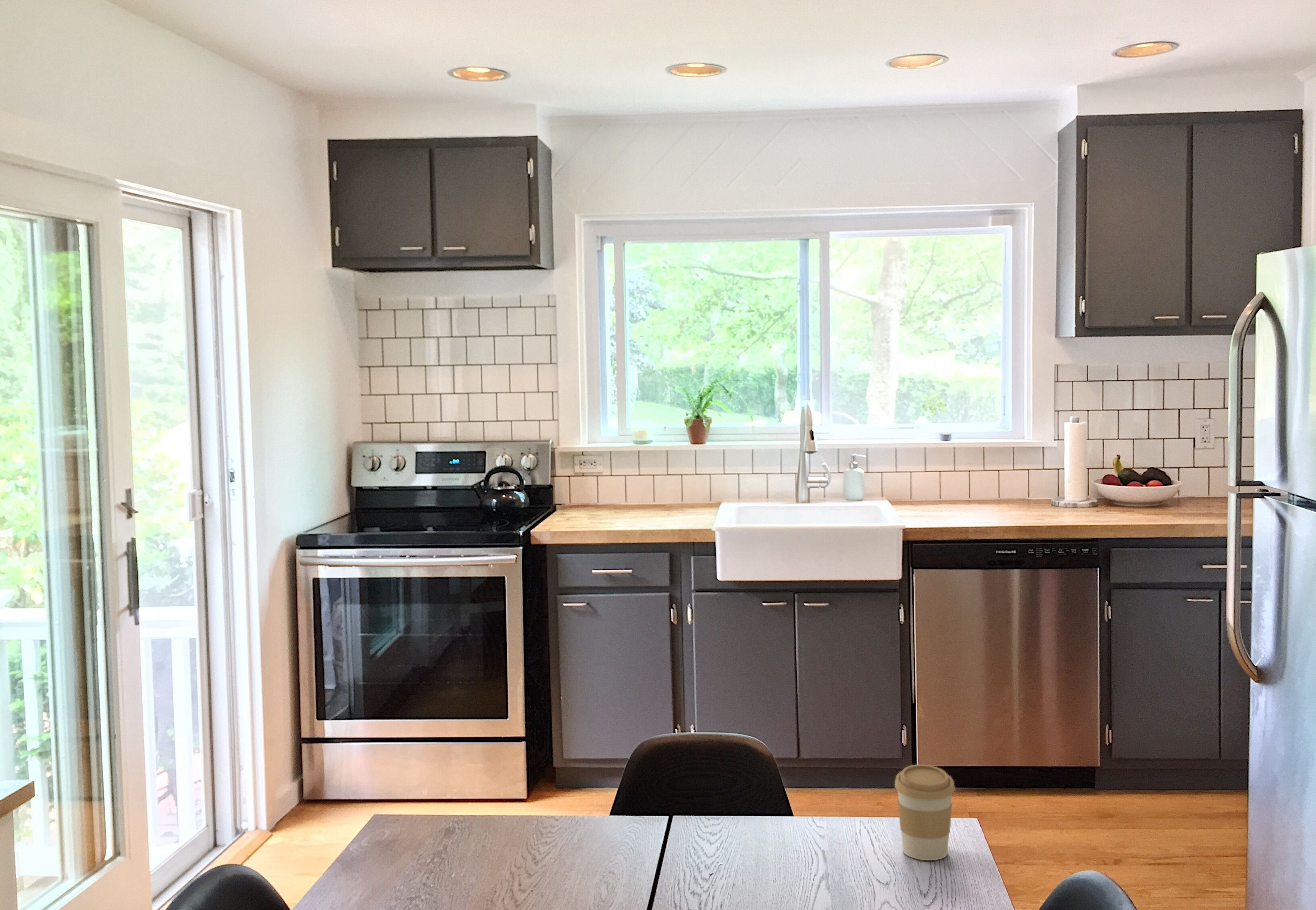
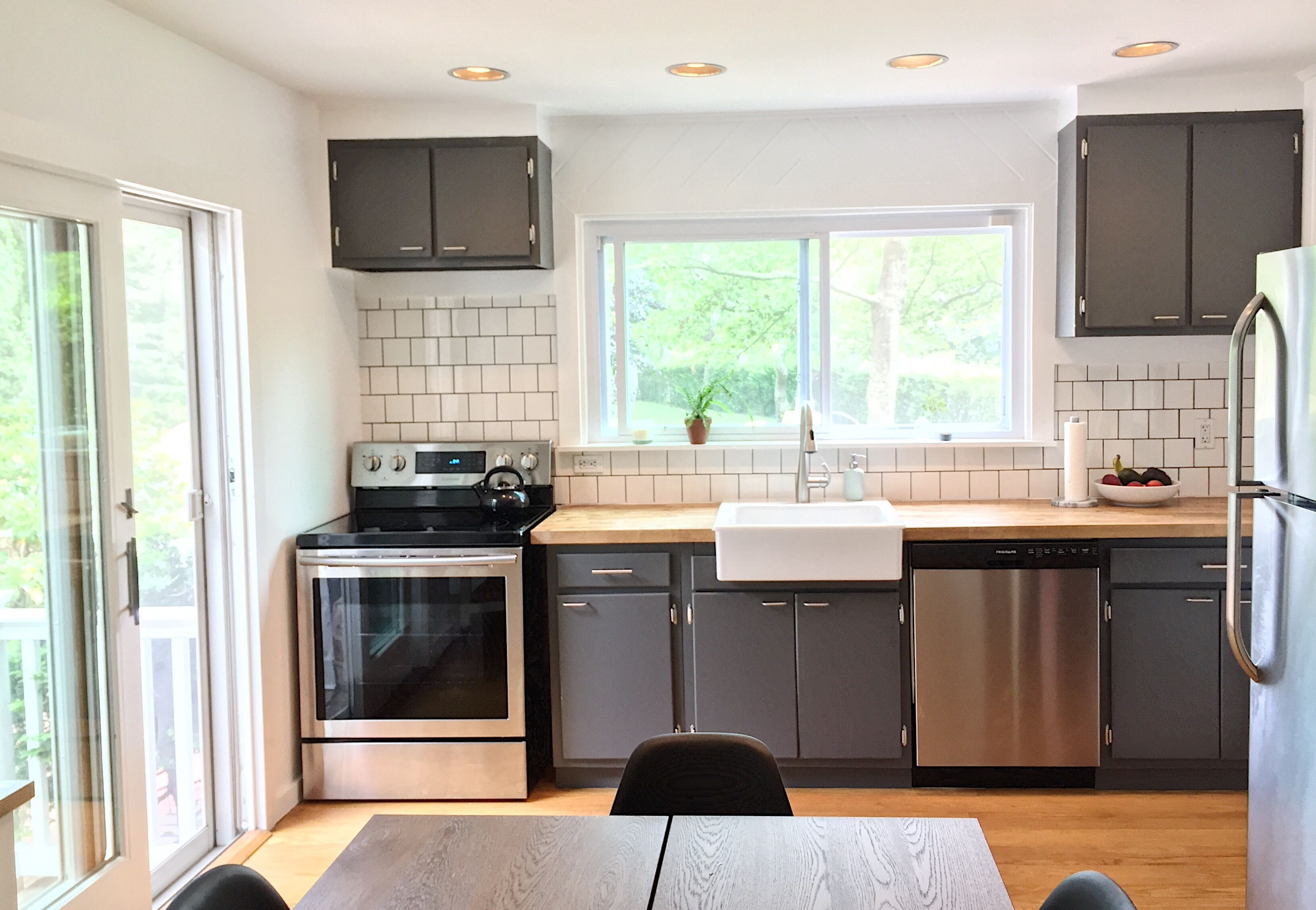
- coffee cup (925, 811)
